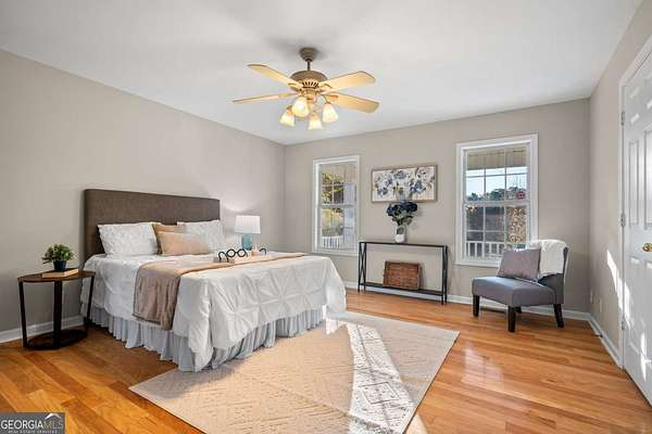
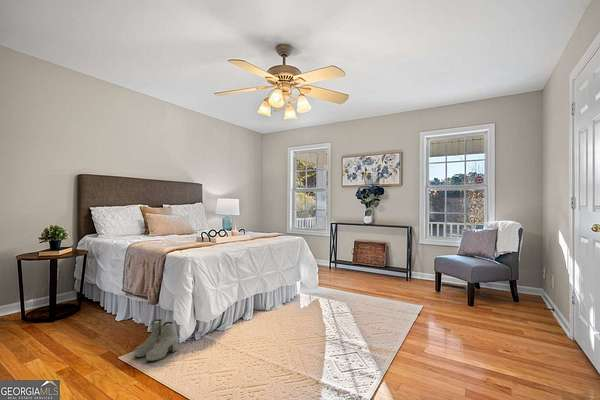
+ boots (156, 338)
